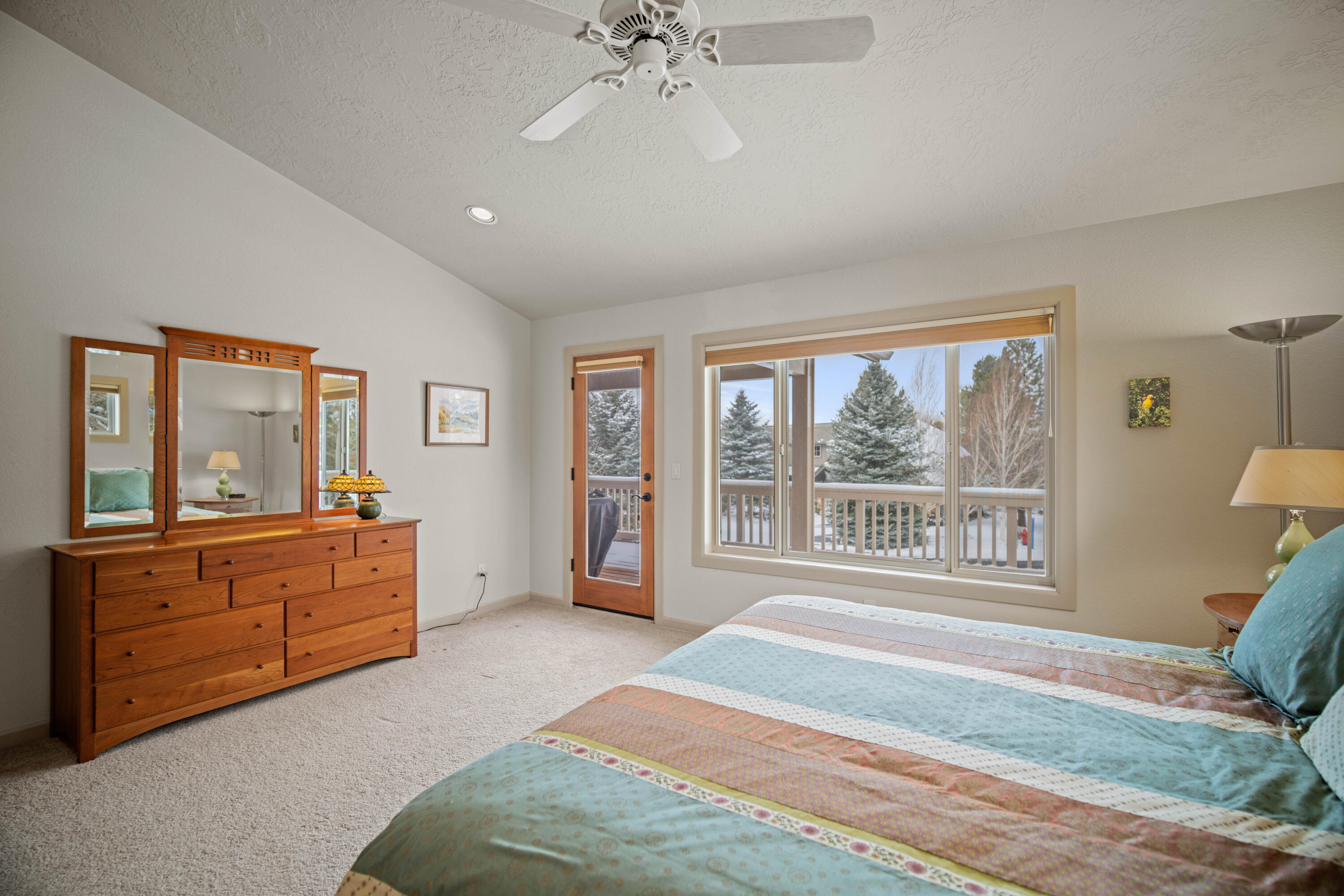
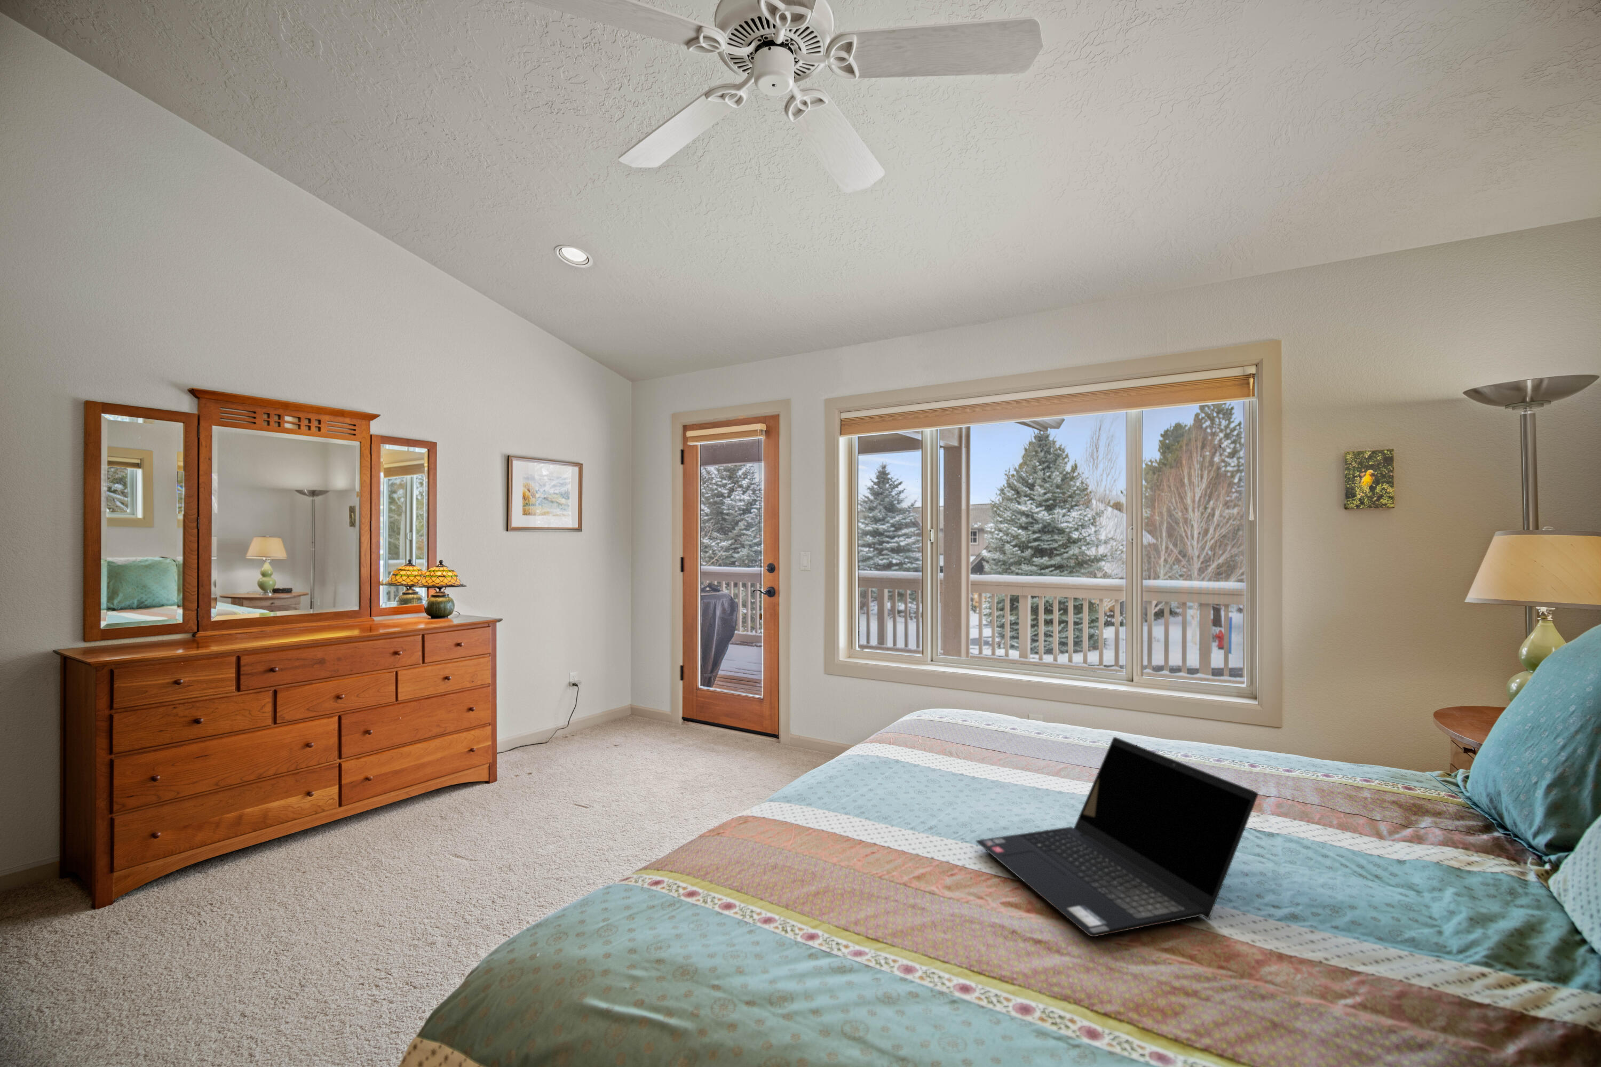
+ laptop computer (1103, 822)
